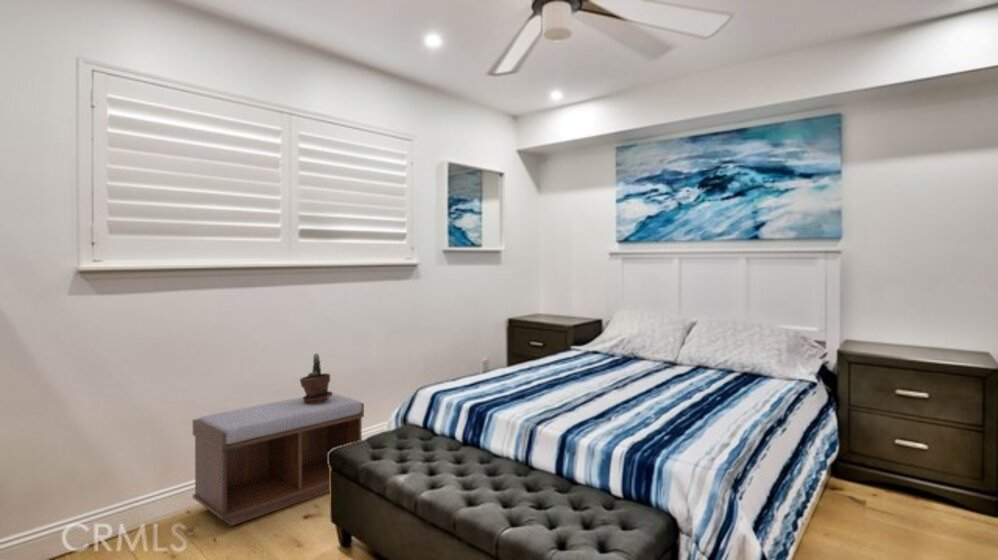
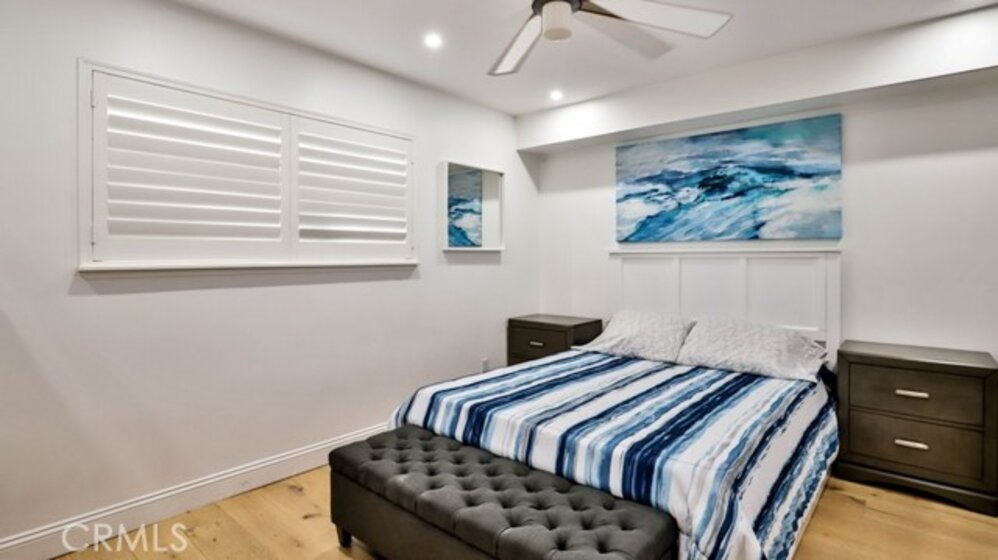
- bench (284, 450)
- potted plant (316, 377)
